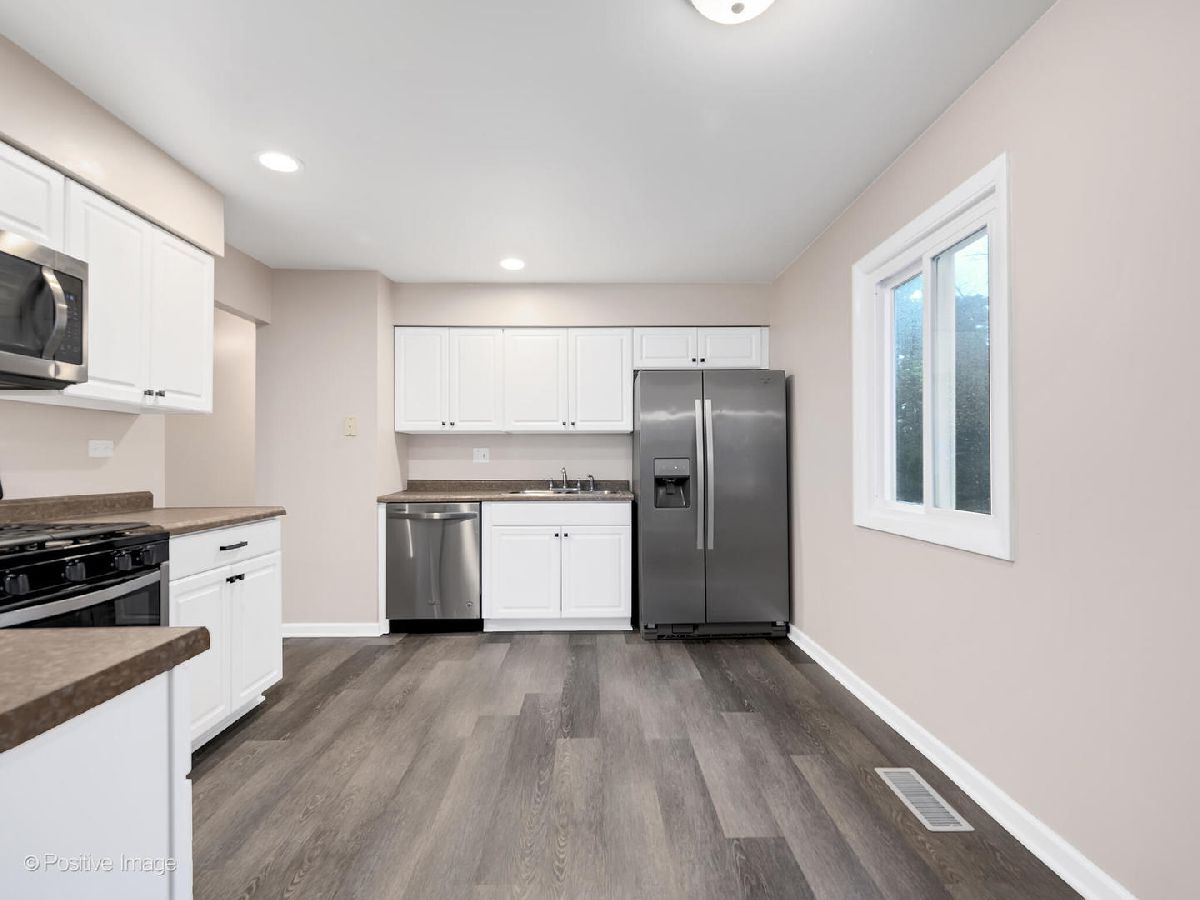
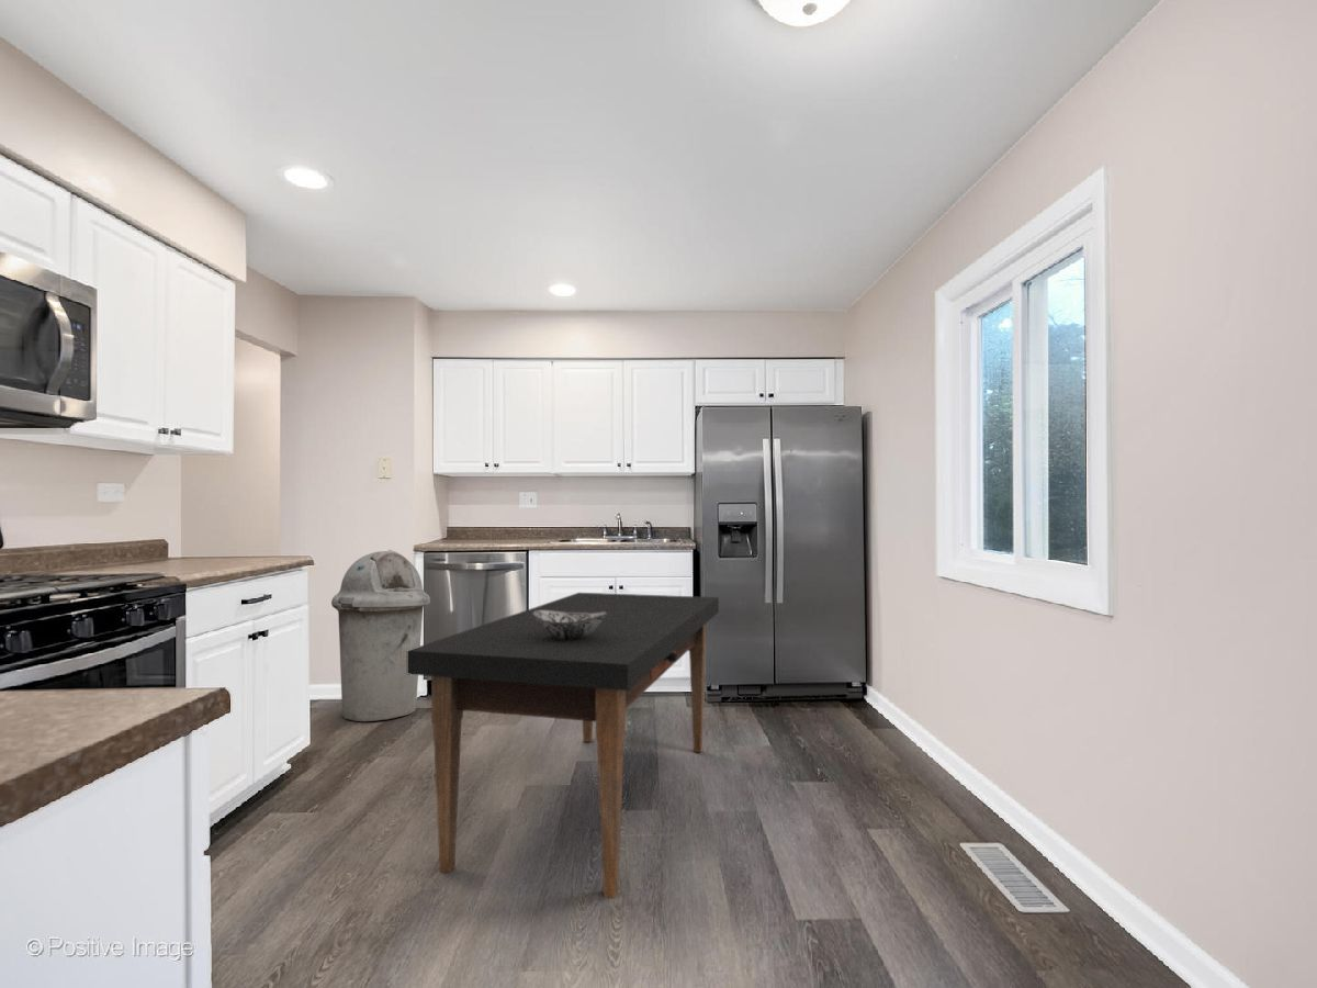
+ decorative bowl (570, 624)
+ dining table (596, 708)
+ trash can (381, 630)
